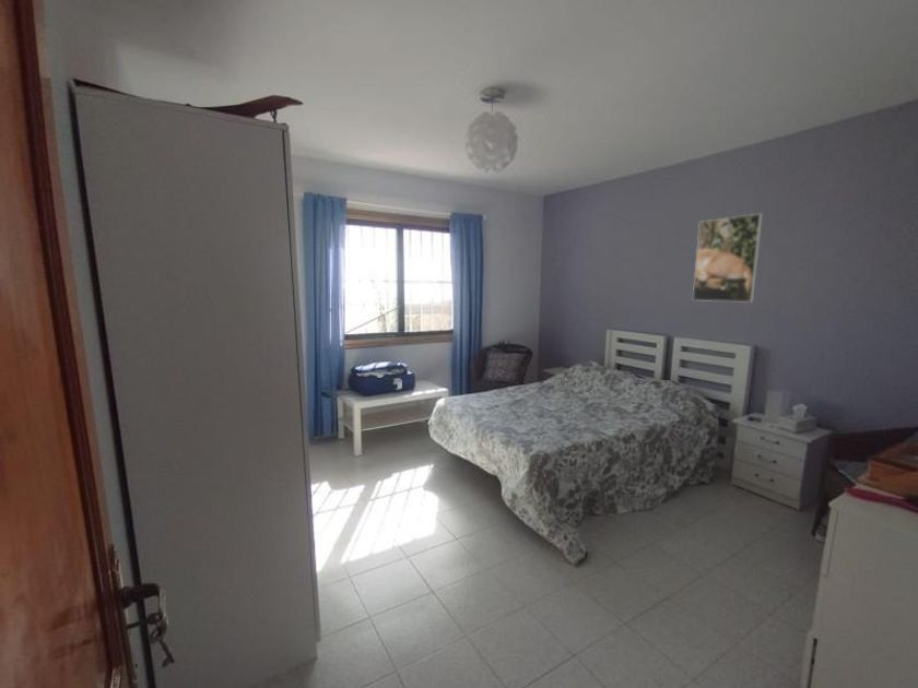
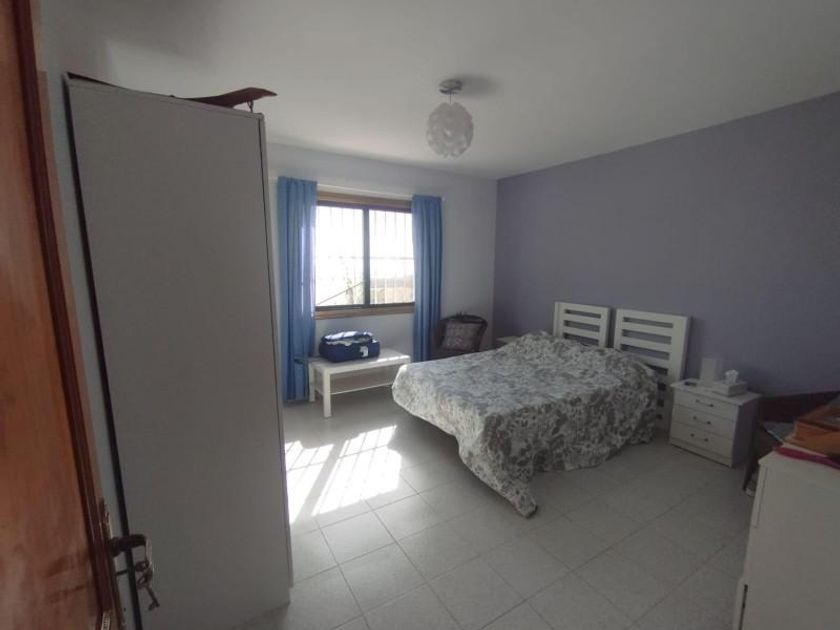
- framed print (725, 260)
